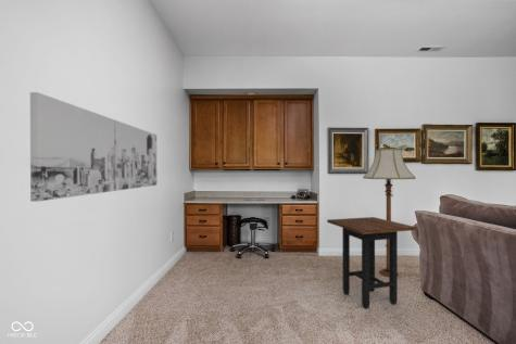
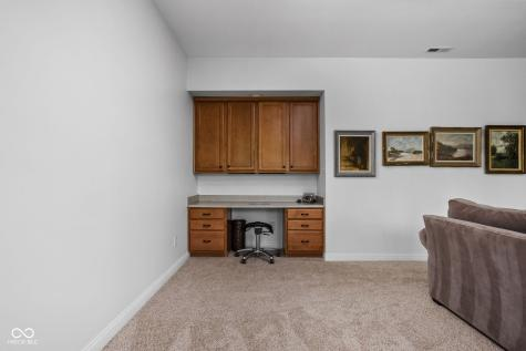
- side table (368, 260)
- wall art (116, 155)
- floor lamp (388, 209)
